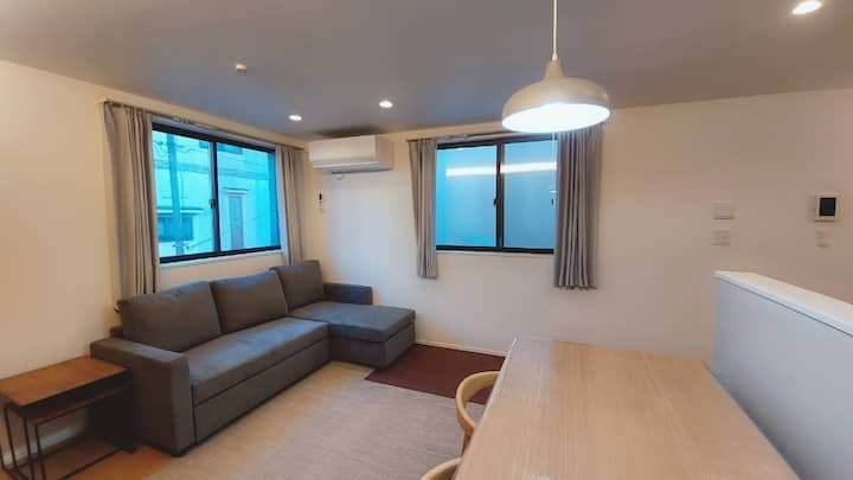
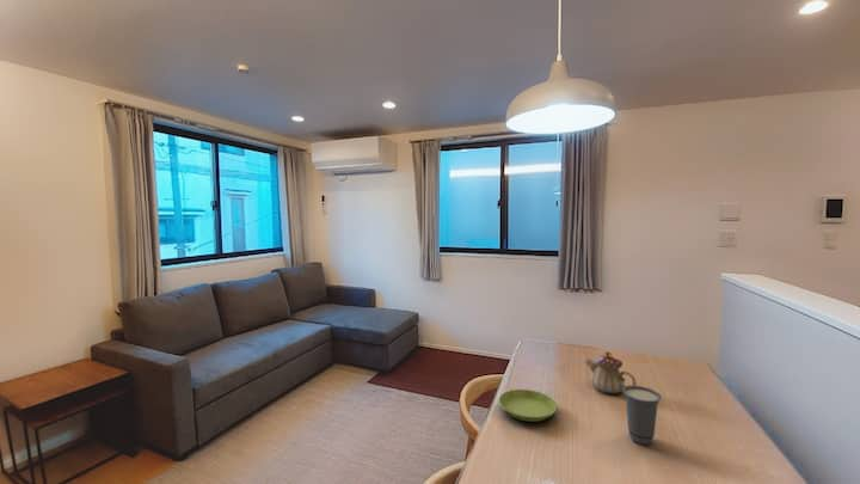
+ teapot (609, 370)
+ cup (640, 416)
+ saucer (527, 405)
